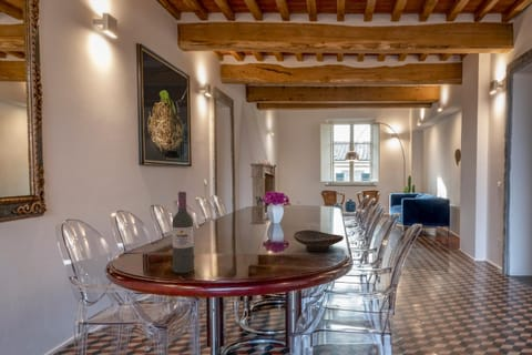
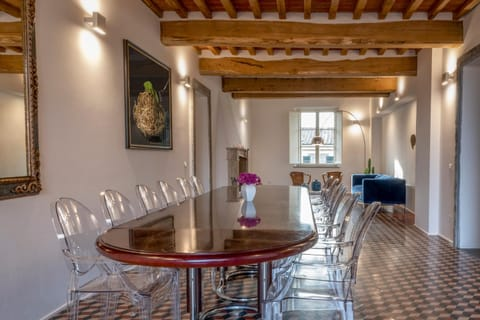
- wine bottle (182, 231)
- decorative bowl (318, 241)
